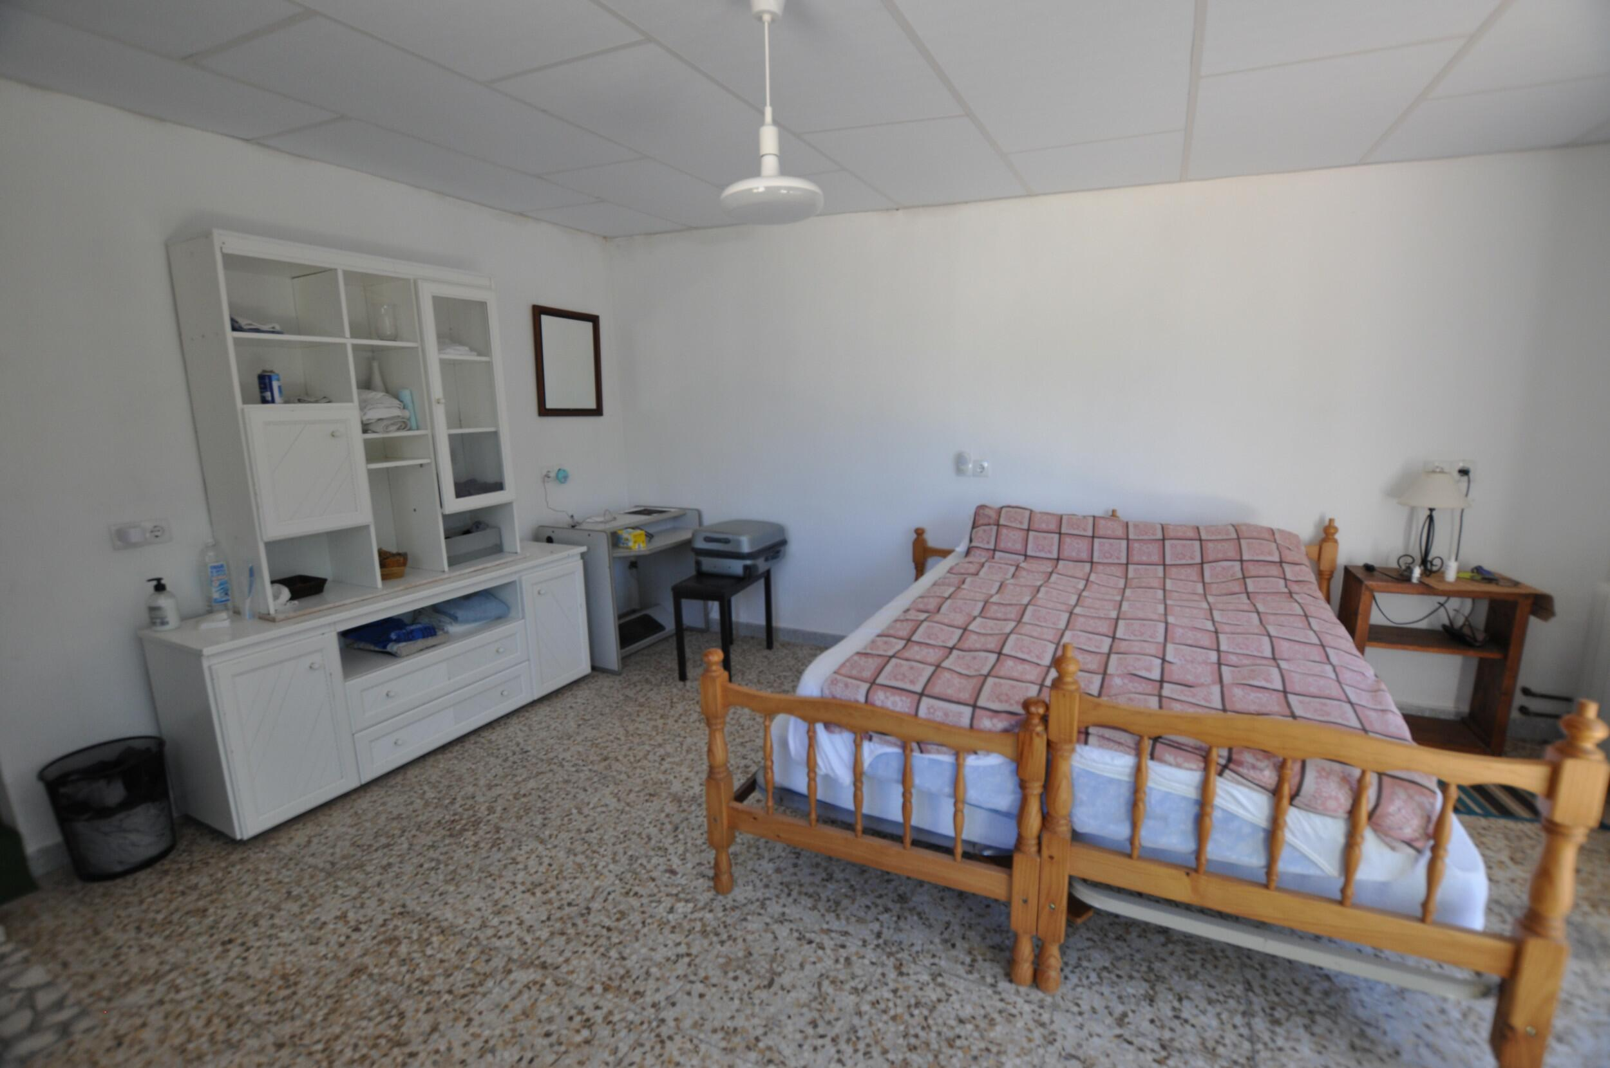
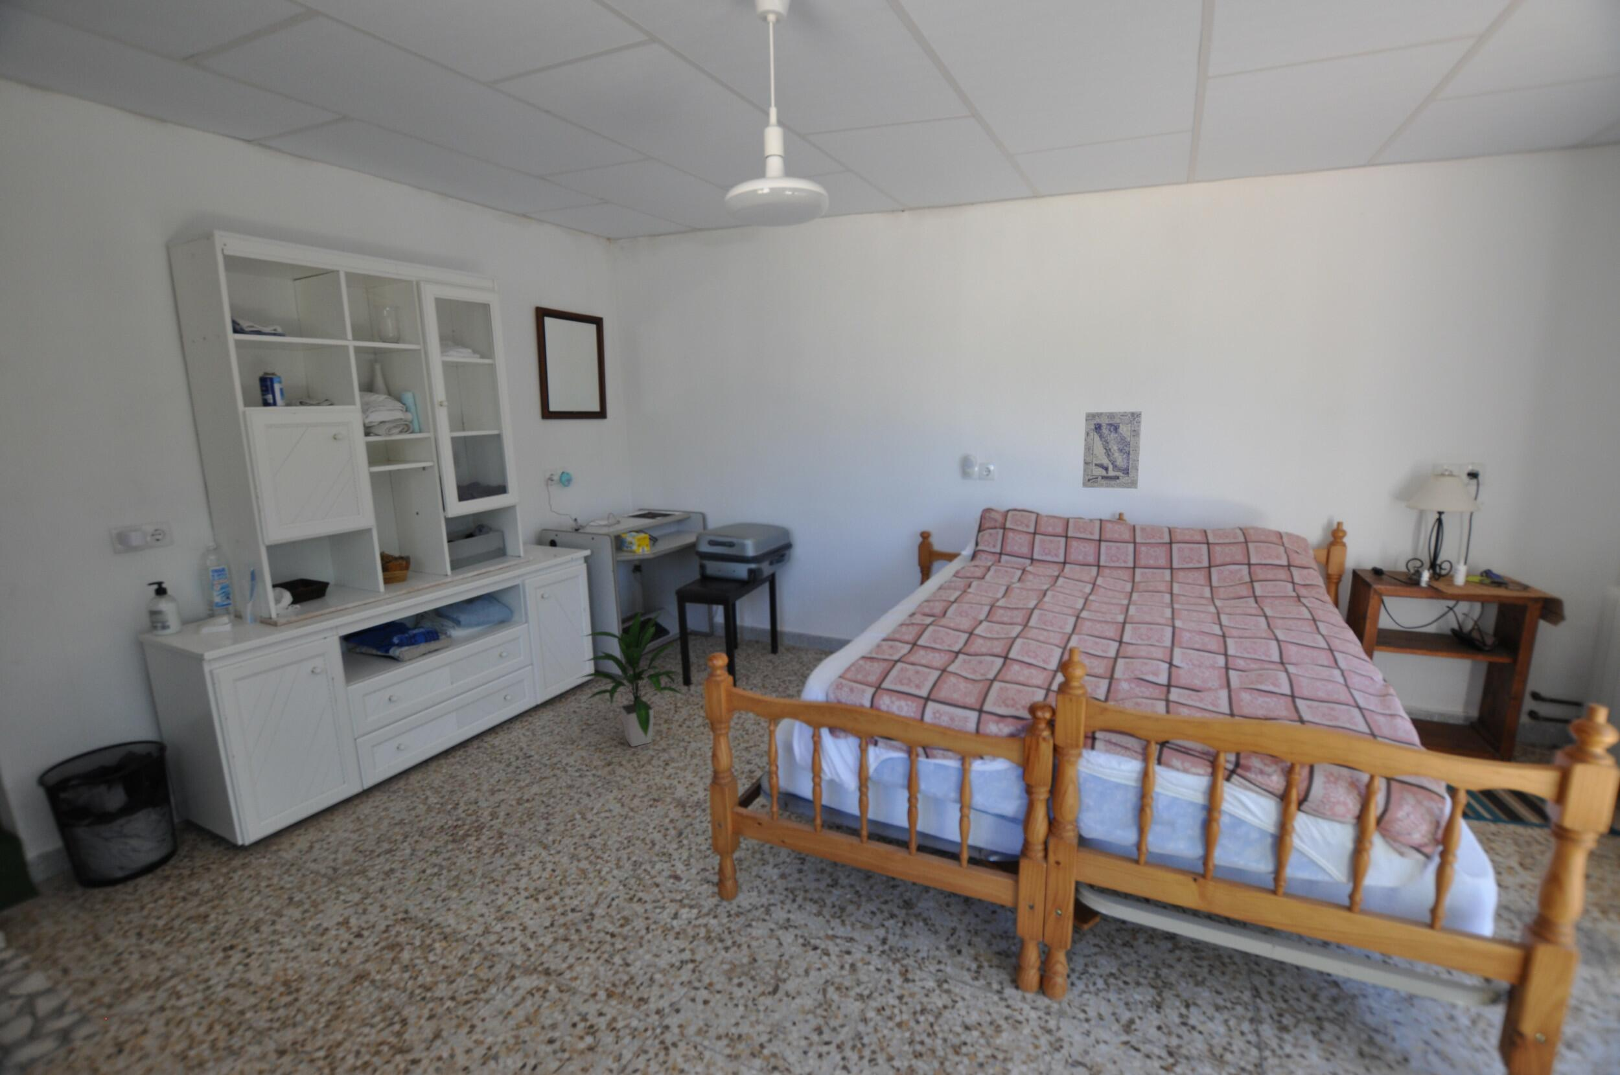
+ wall art (1111, 450)
+ indoor plant (634, 679)
